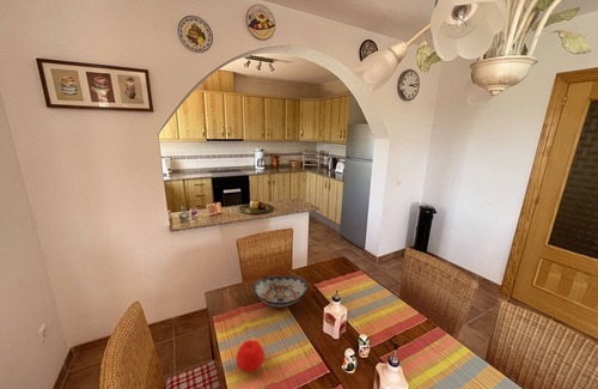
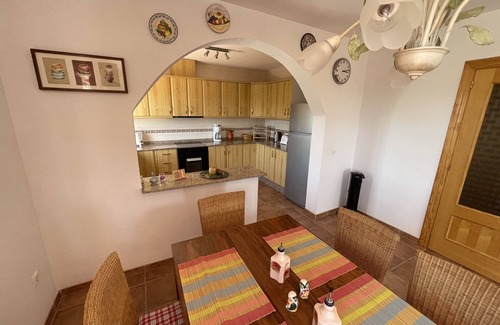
- apple (250, 354)
- decorative bowl (280, 292)
